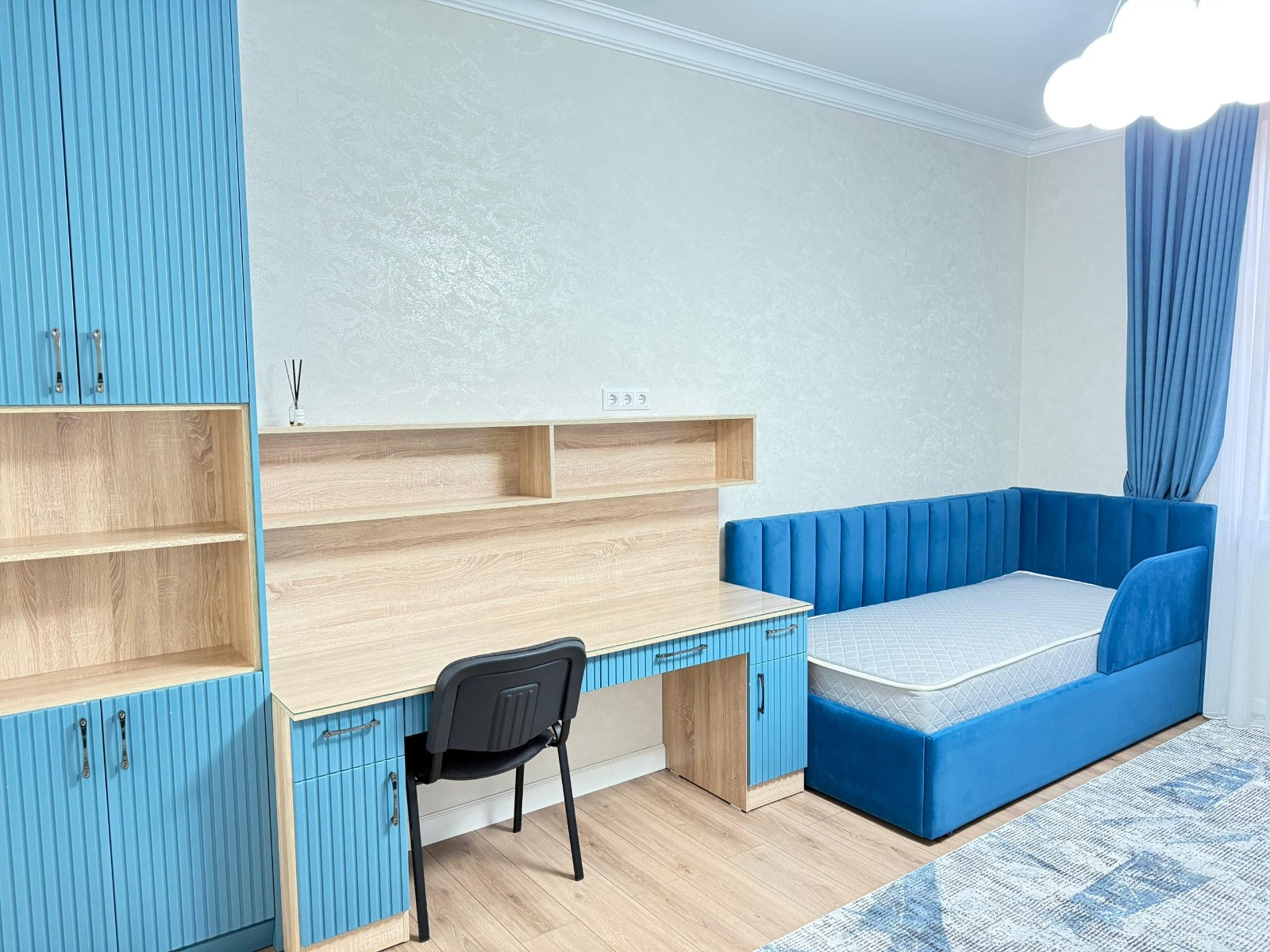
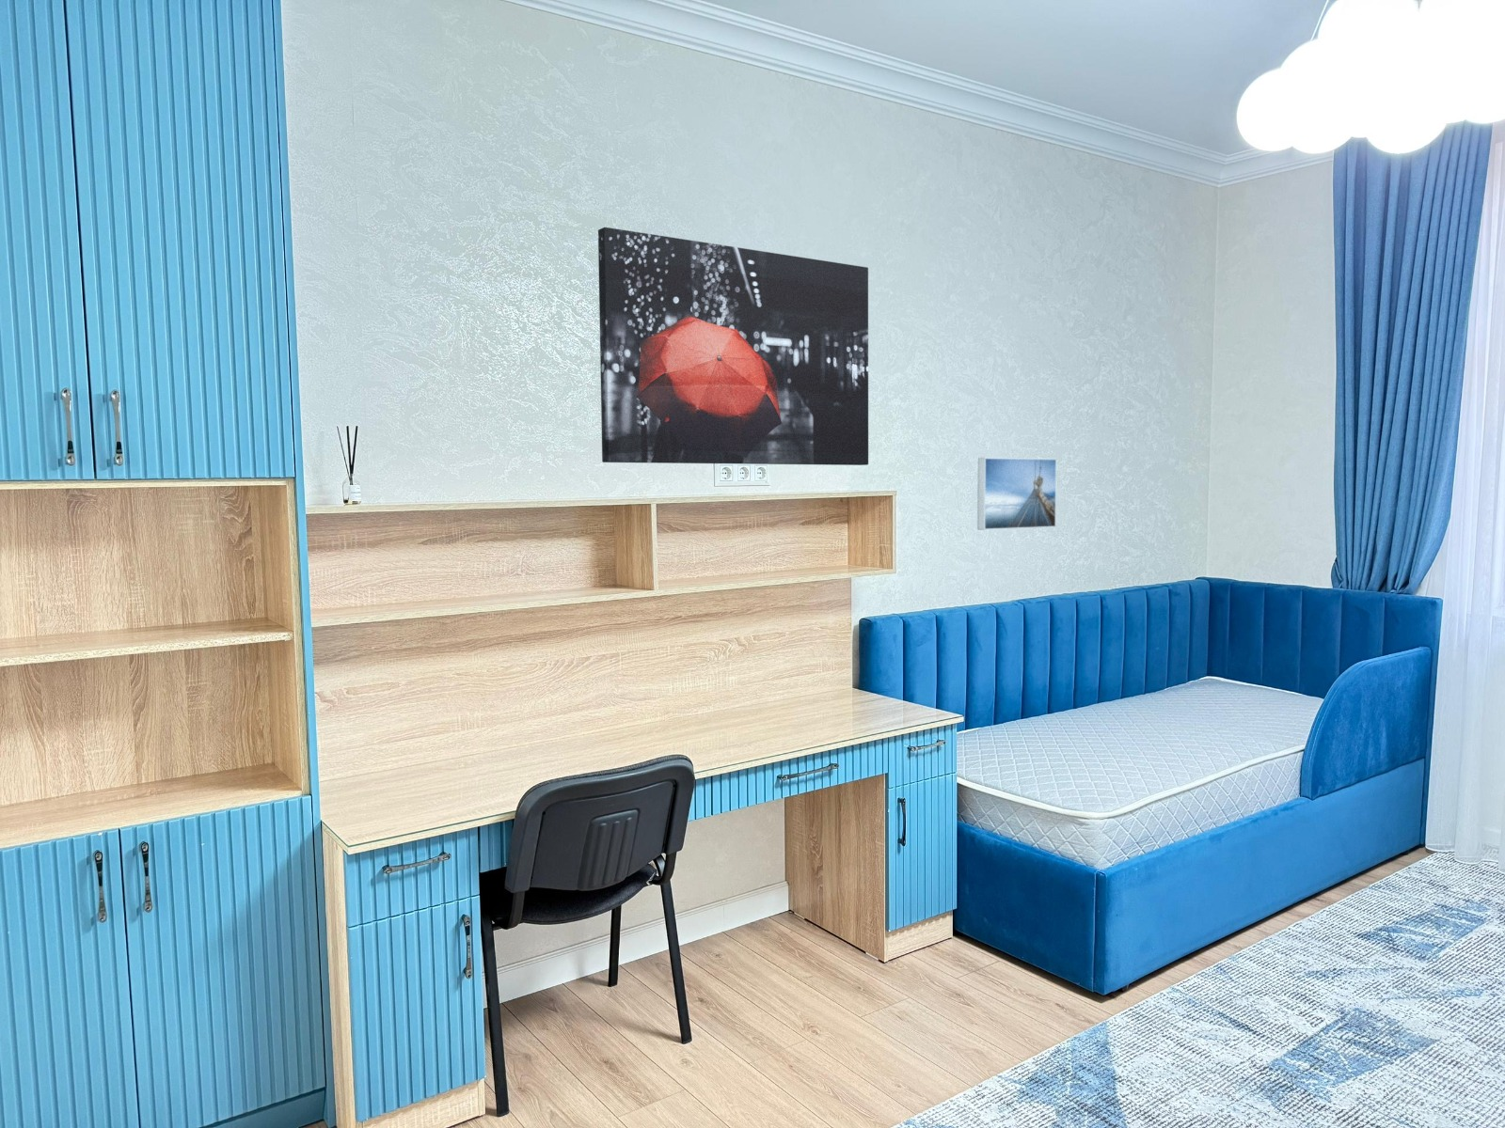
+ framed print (1018, 493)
+ wall art (745, 357)
